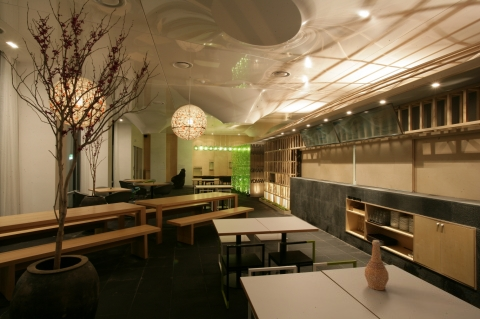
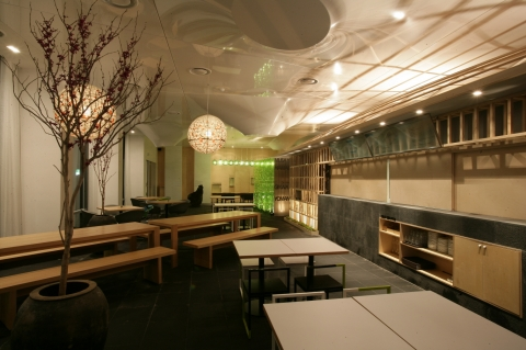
- vase (376, 263)
